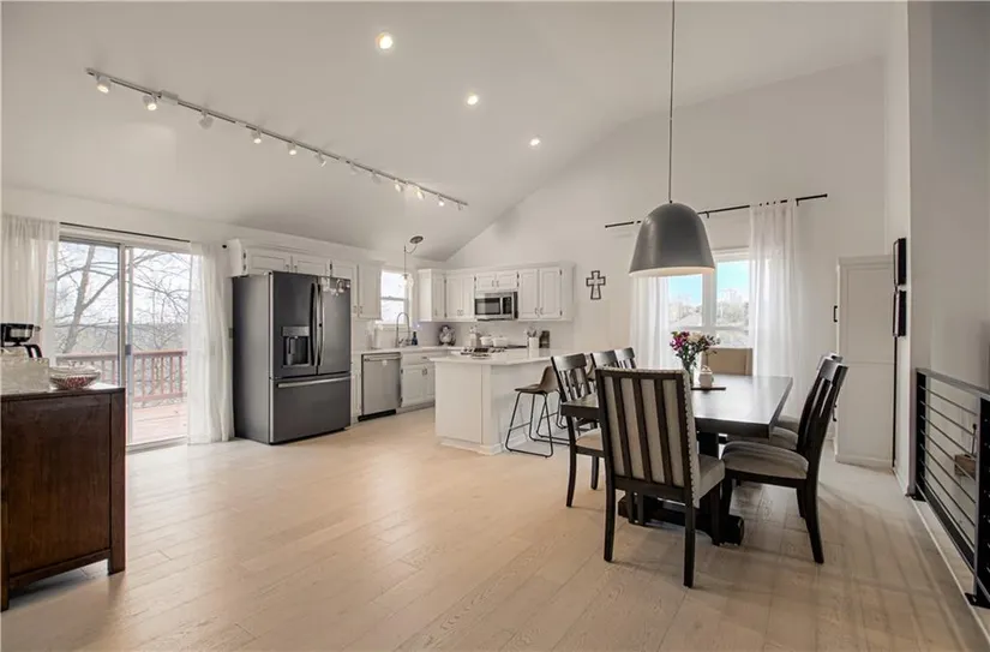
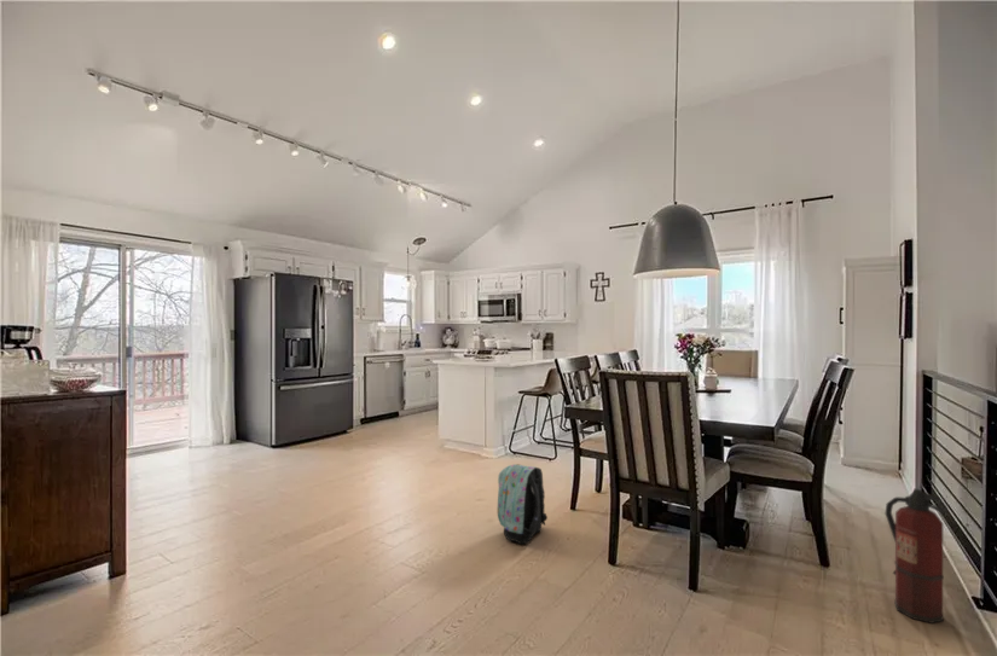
+ backpack (521, 499)
+ fire extinguisher (914, 547)
